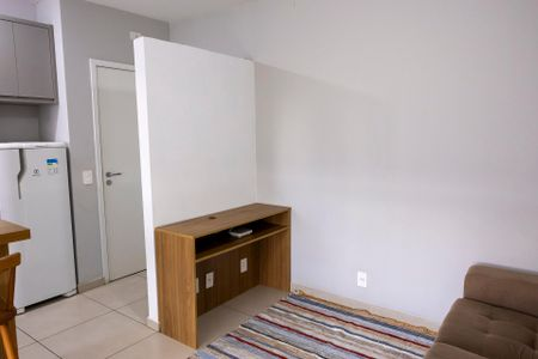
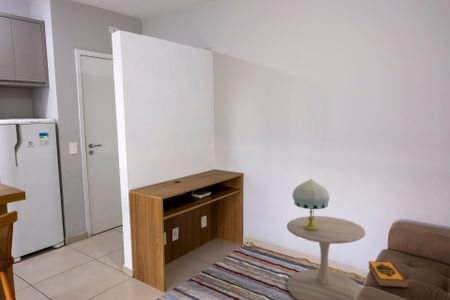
+ side table (324, 258)
+ hardback book (387, 273)
+ table lamp (310, 202)
